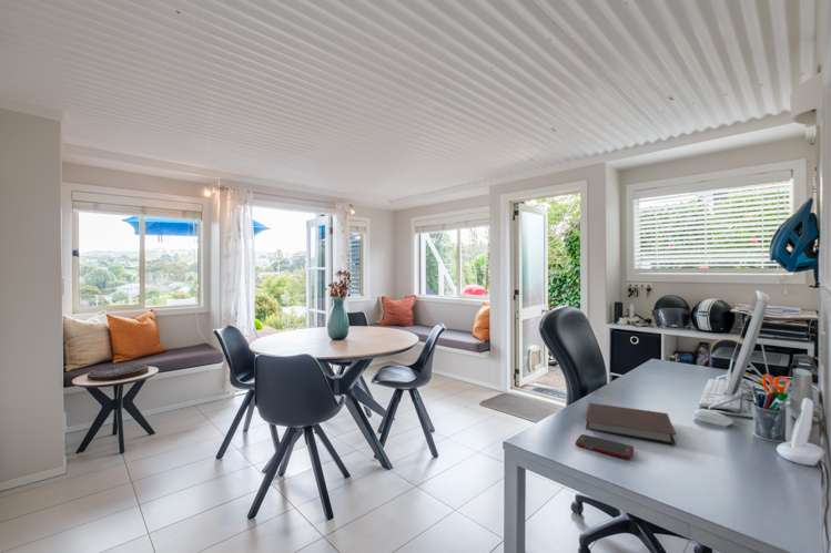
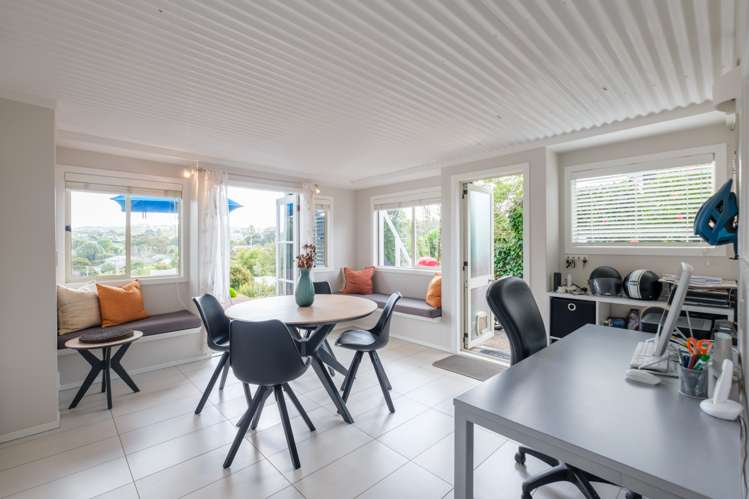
- notebook (627, 420)
- cell phone (604, 446)
